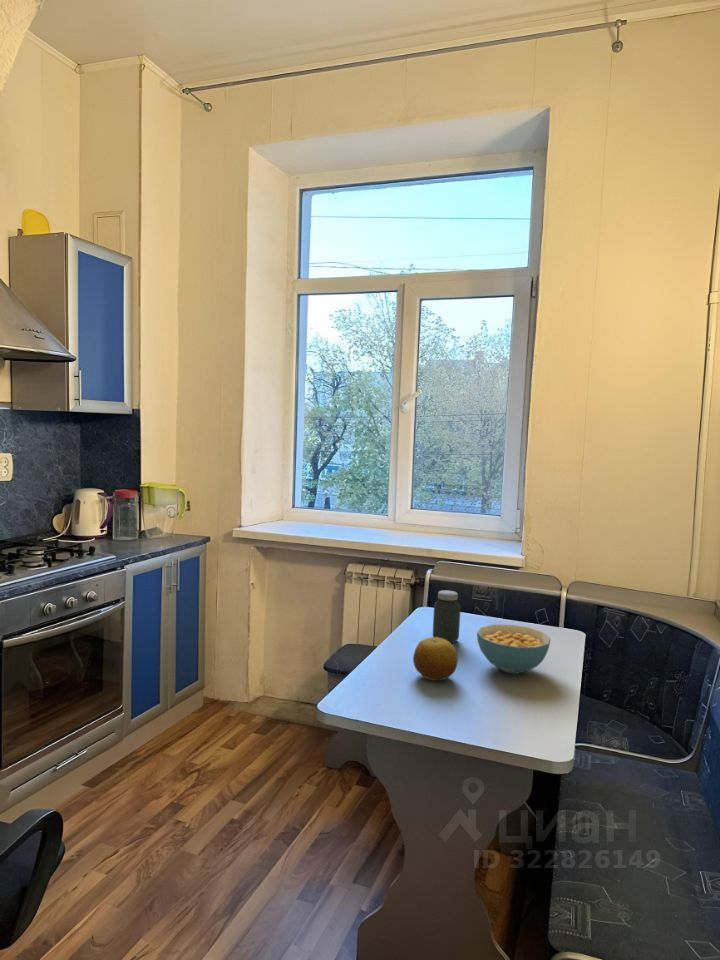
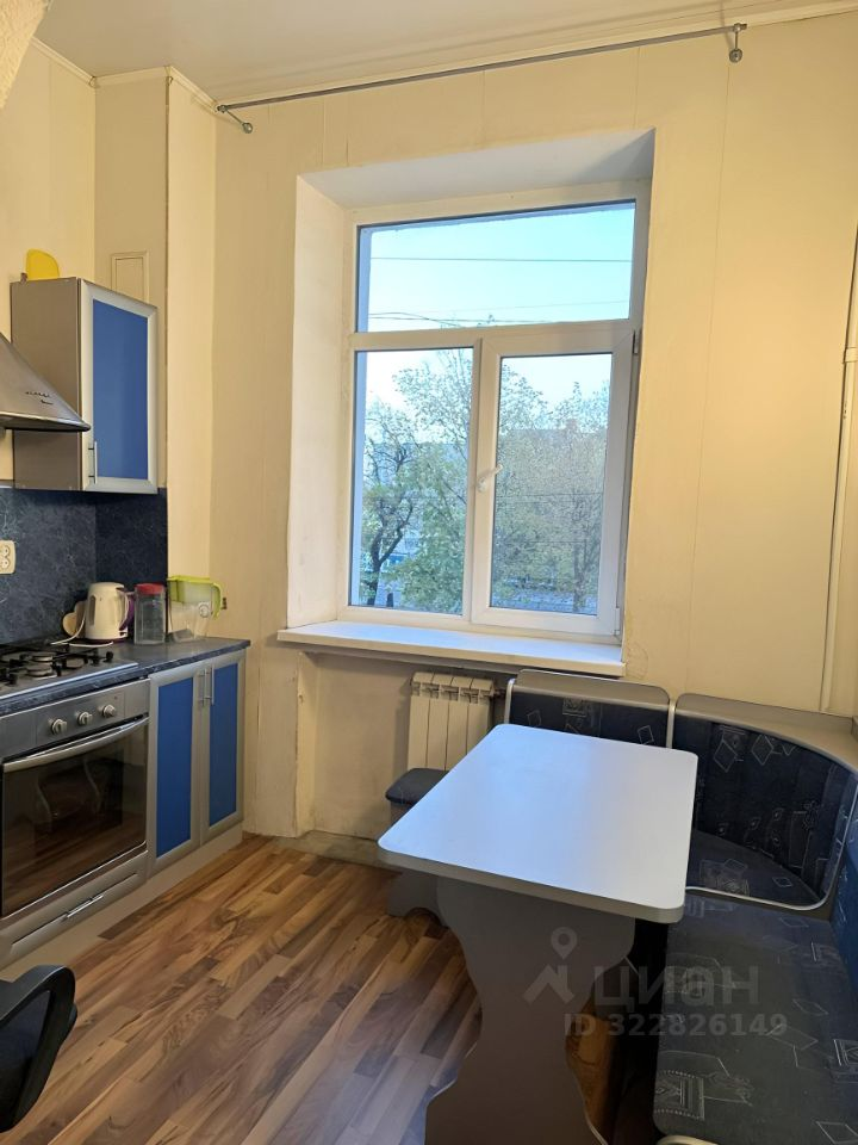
- cereal bowl (512, 652)
- jar (446, 616)
- fruit (435, 658)
